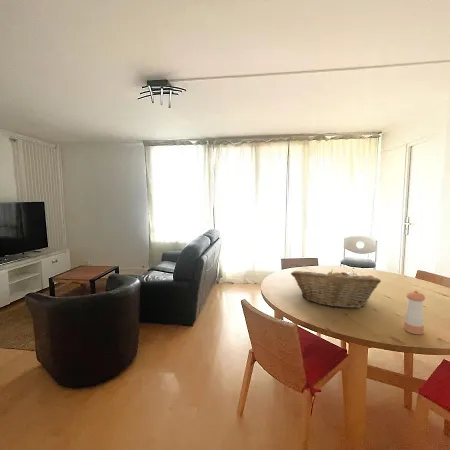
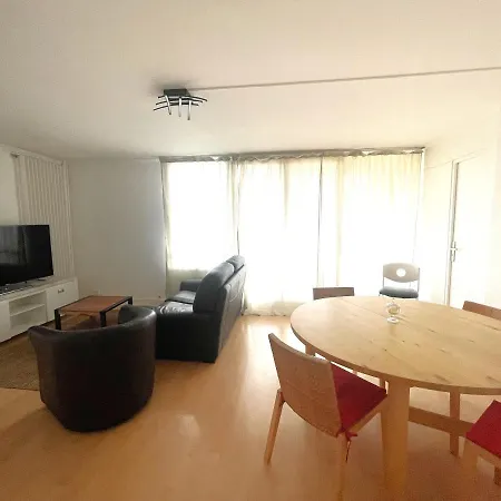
- fruit basket (332, 283)
- pepper shaker (414, 310)
